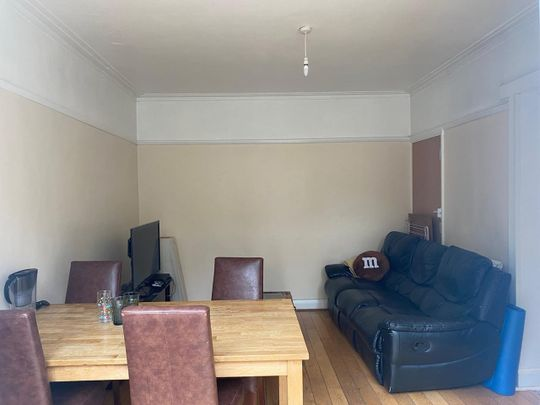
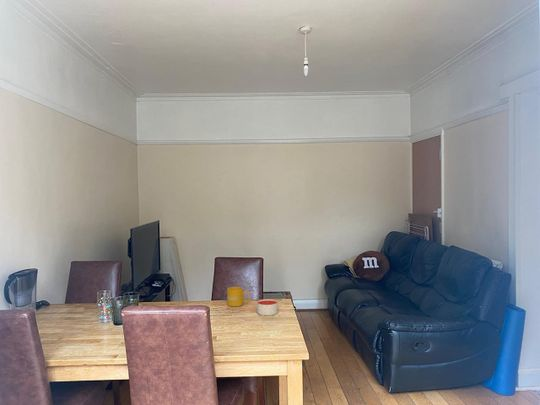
+ mug (238, 296)
+ candle (267, 306)
